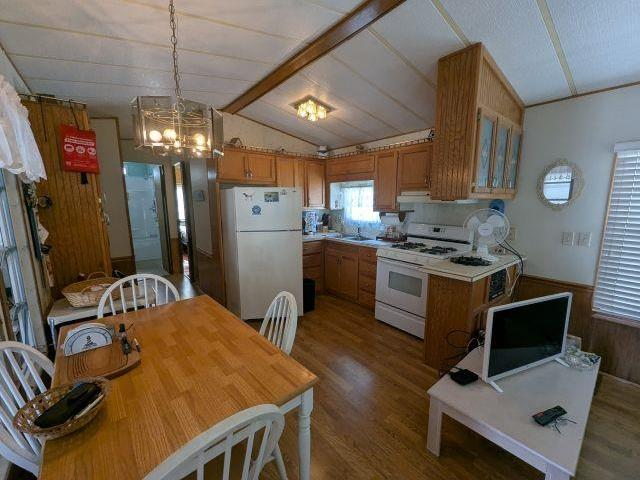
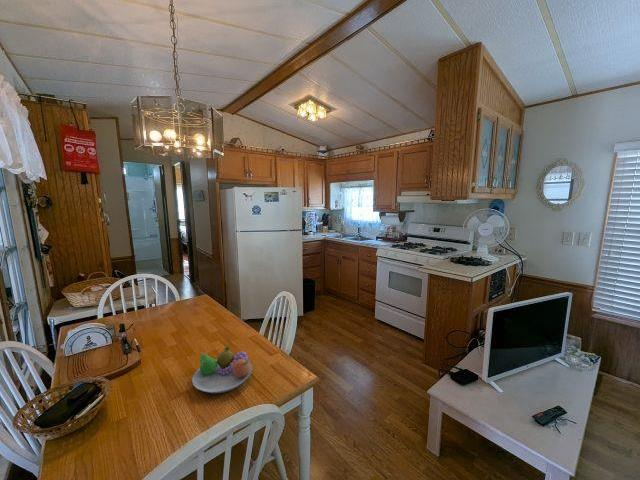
+ fruit bowl (221, 366)
